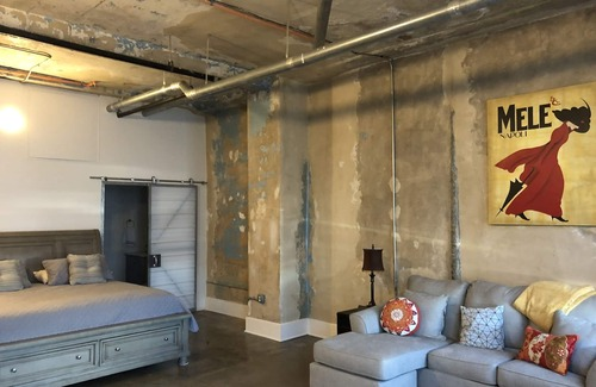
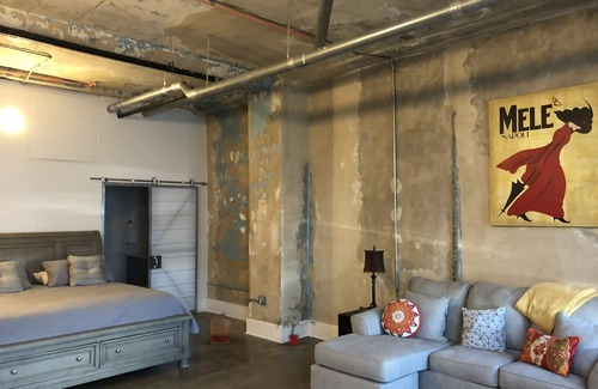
+ potted plant (295, 324)
+ basket (220, 327)
